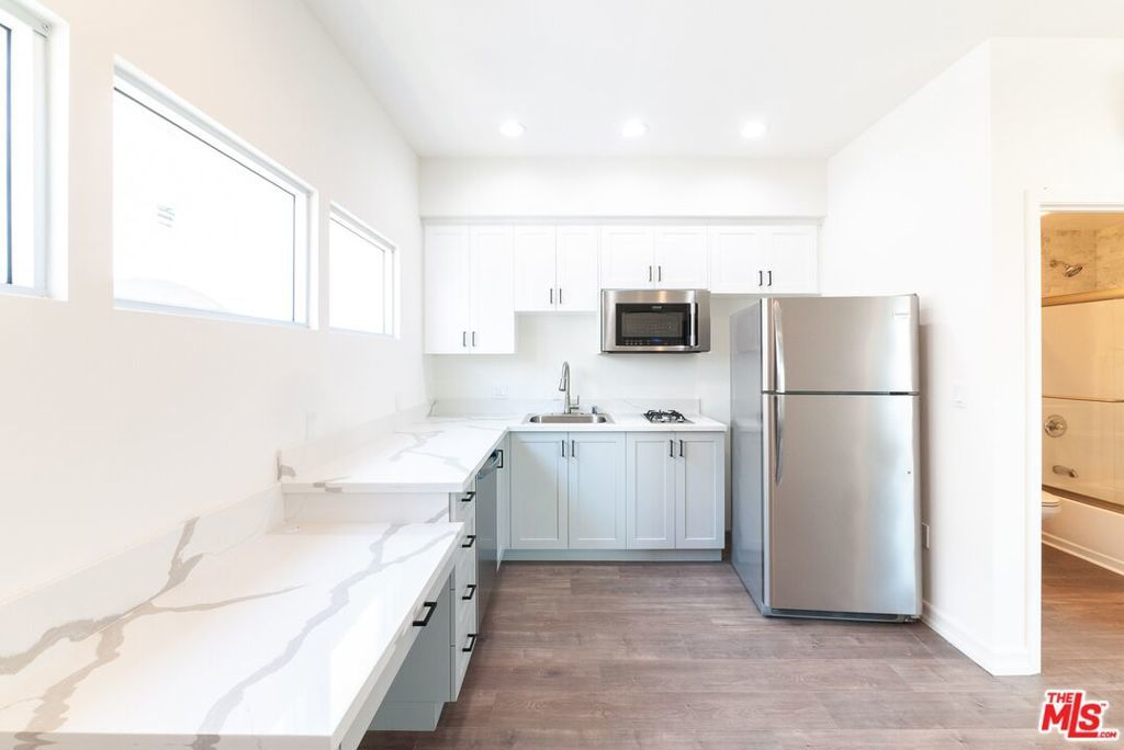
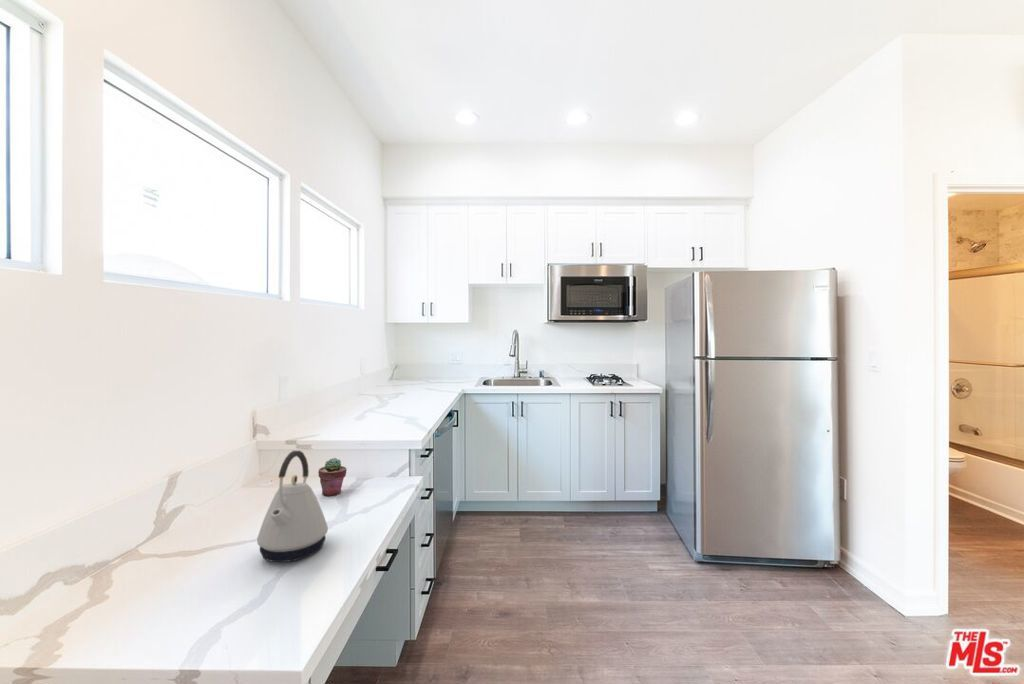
+ kettle (292, 502)
+ potted succulent (332, 475)
